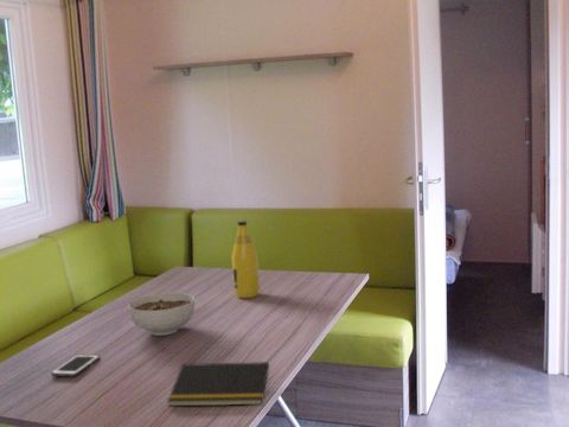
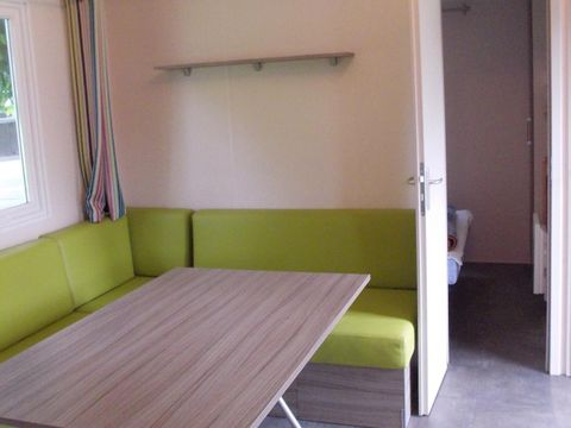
- cell phone (76, 364)
- bottle (244, 259)
- bowl (162, 316)
- notepad (219, 383)
